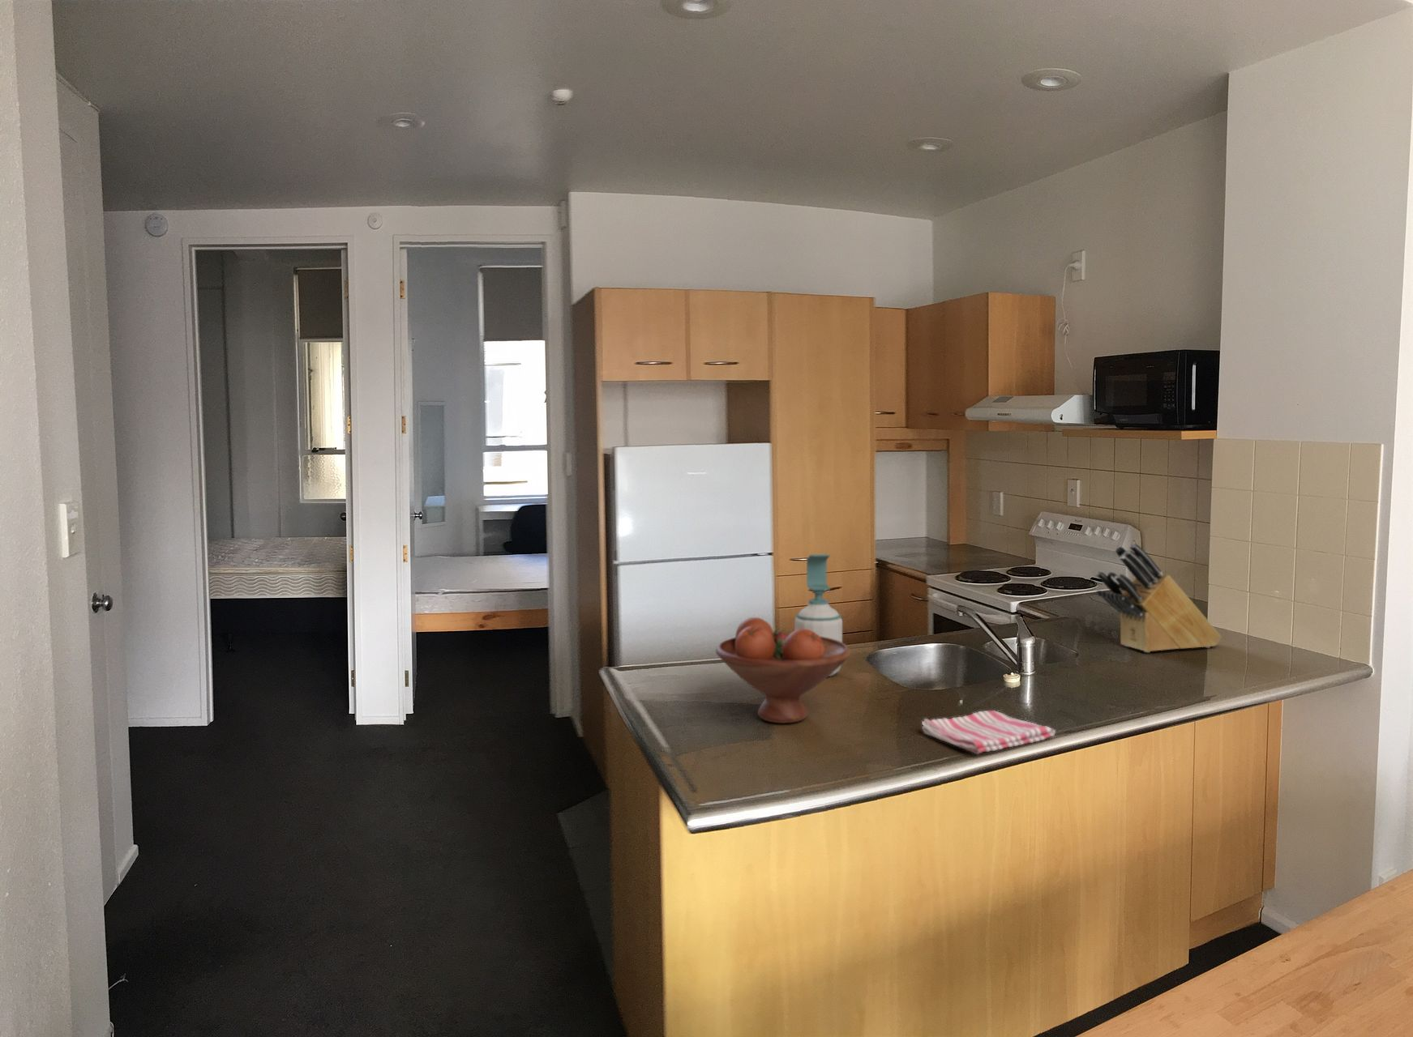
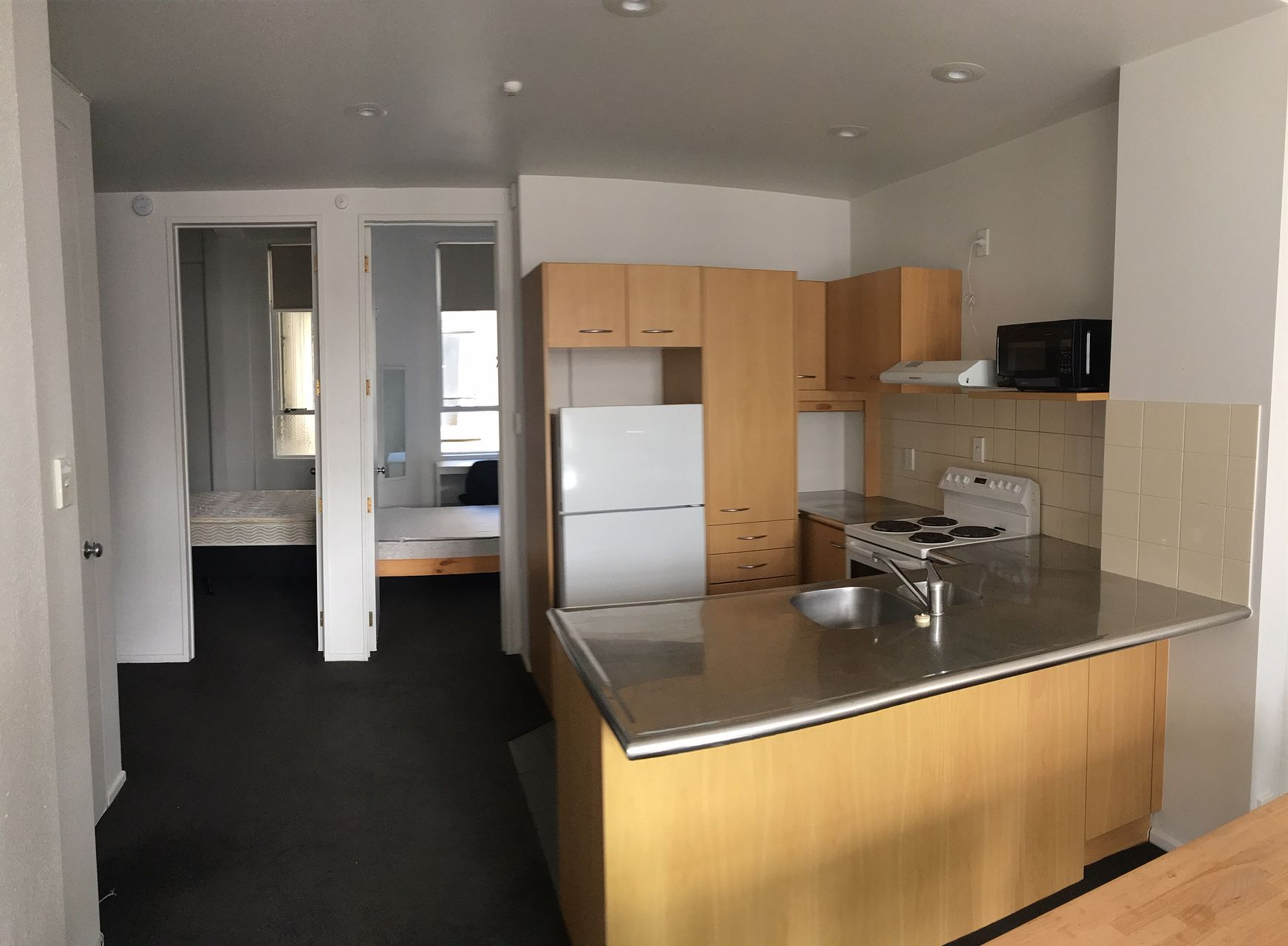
- dish towel (987, 728)
- soap bottle (818, 613)
- fruit bowl (782, 669)
- knife block (1157, 594)
